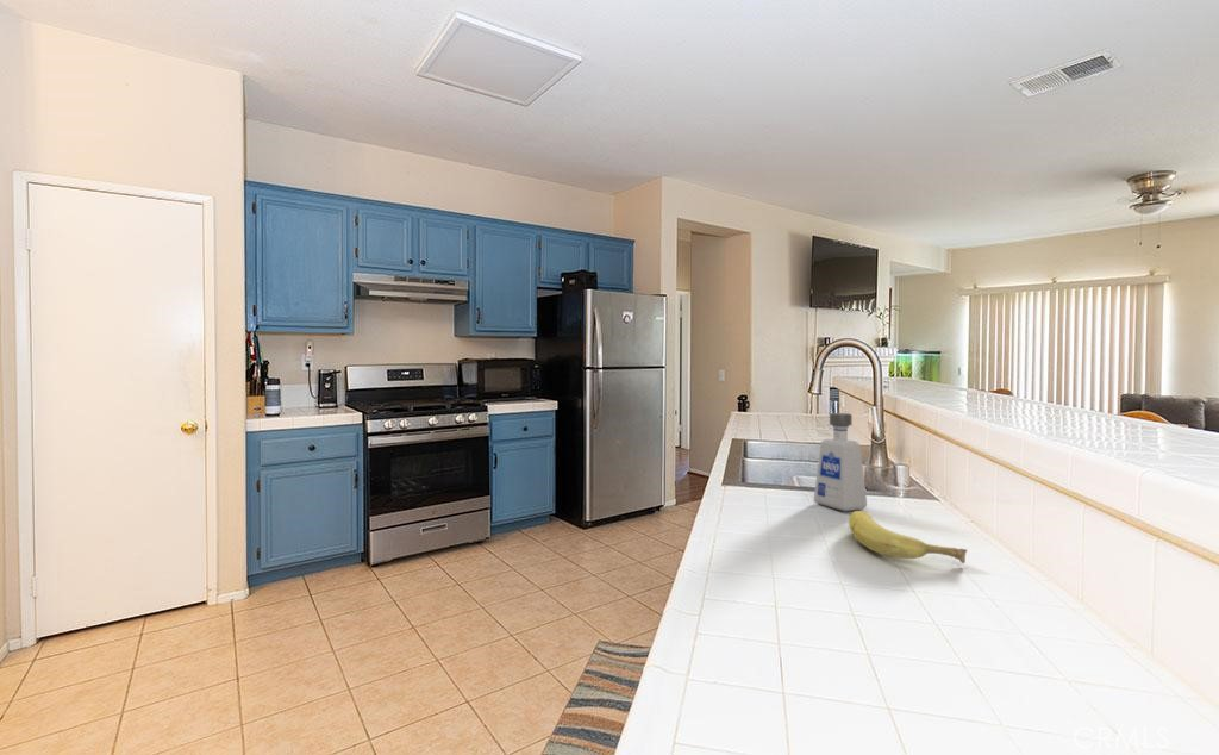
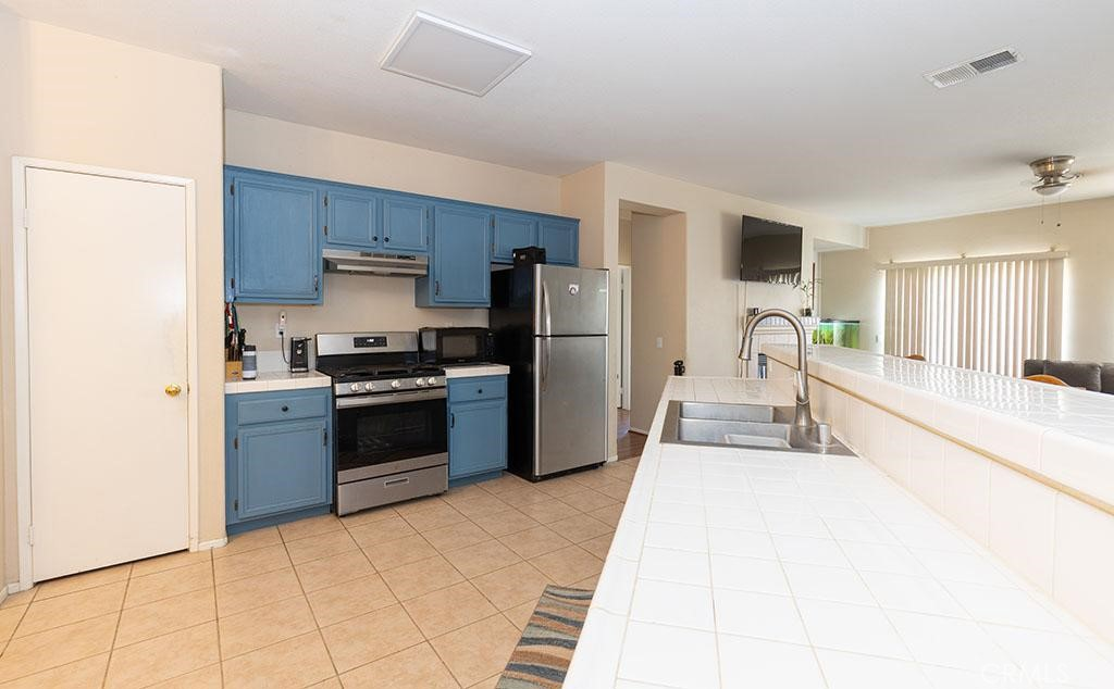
- fruit (901, 536)
- soap dispenser (839, 460)
